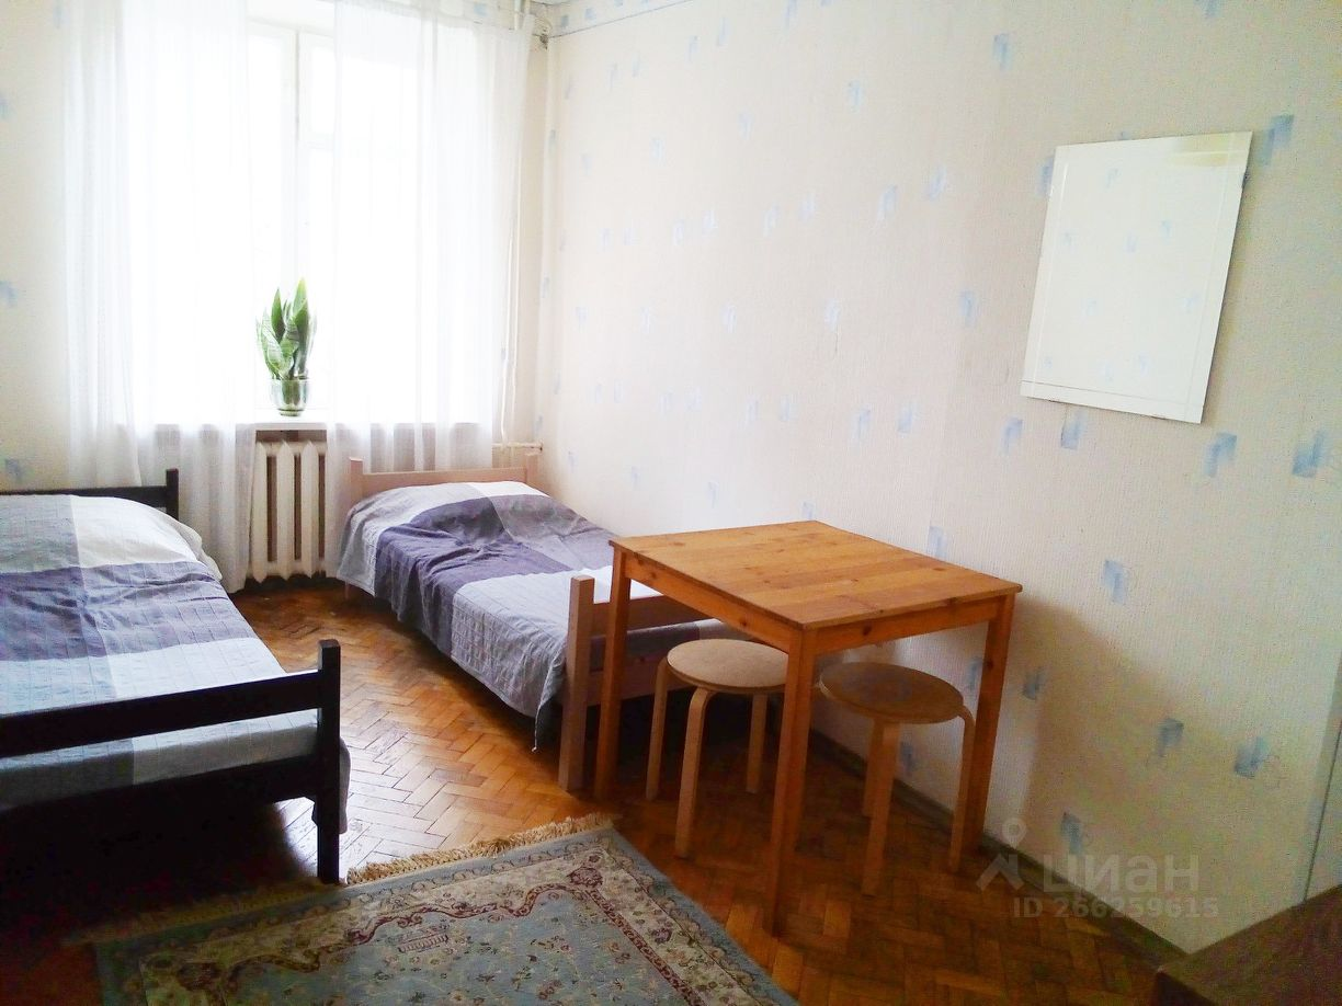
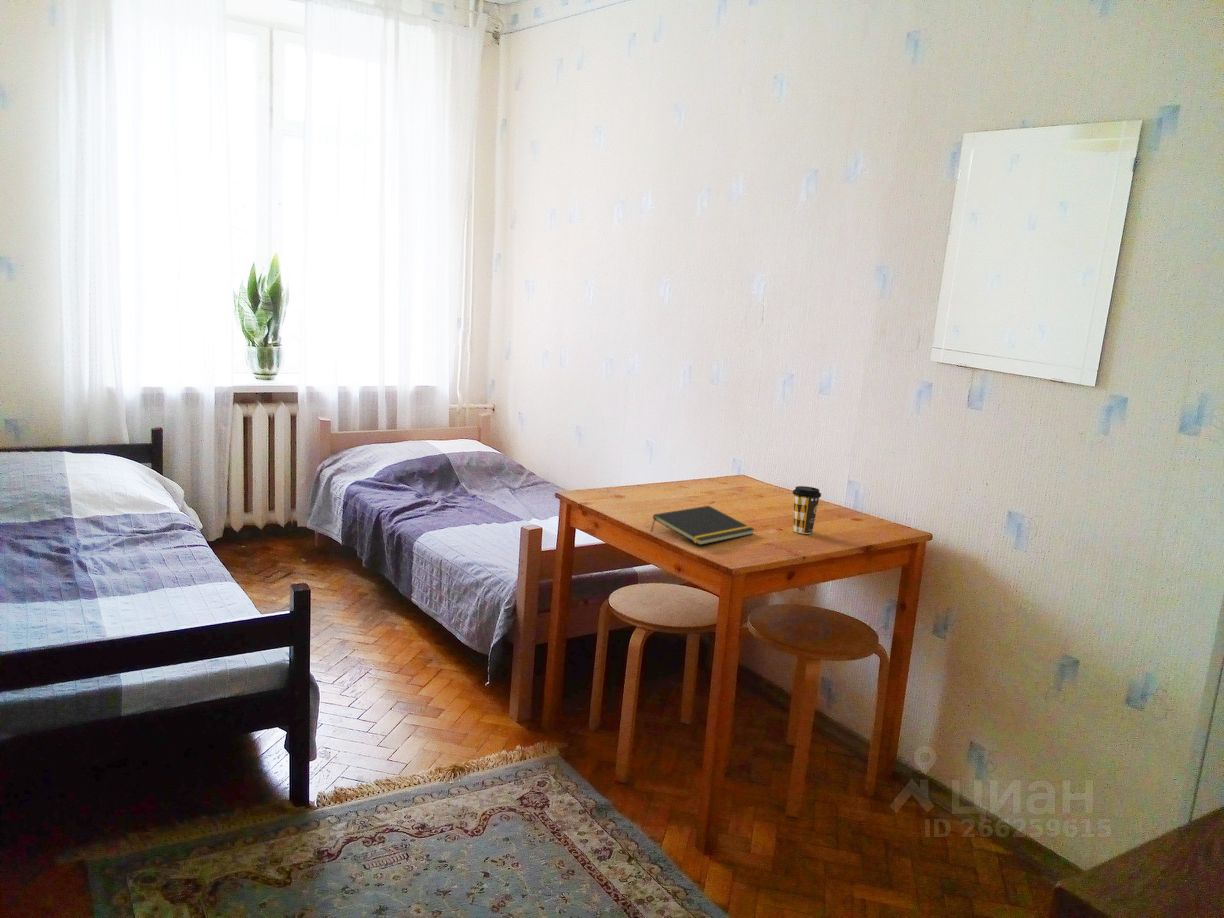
+ coffee cup (805, 510)
+ notepad (704, 524)
